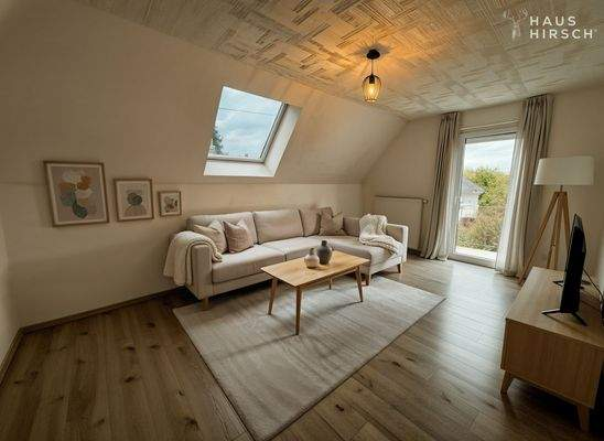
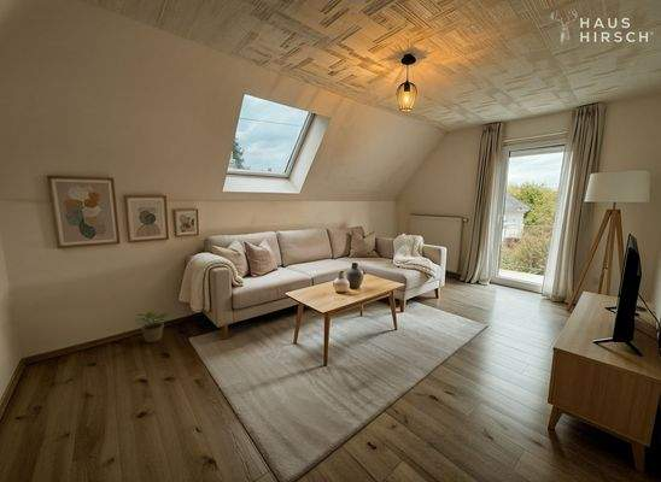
+ potted plant (150, 323)
